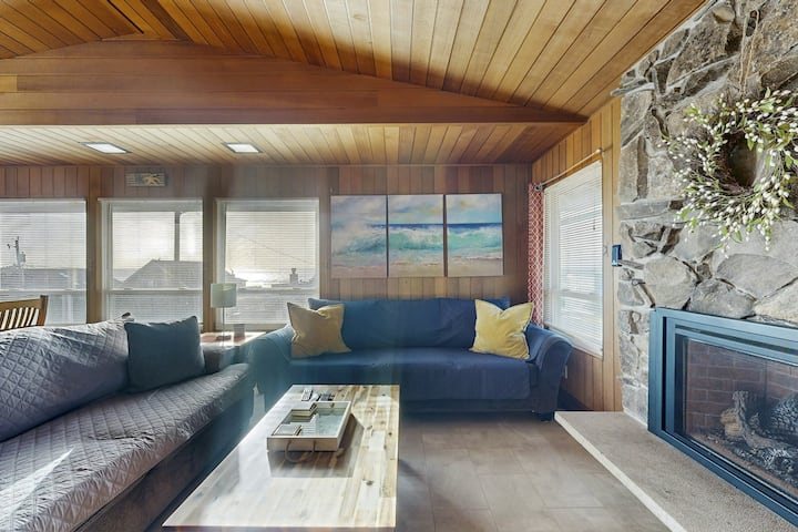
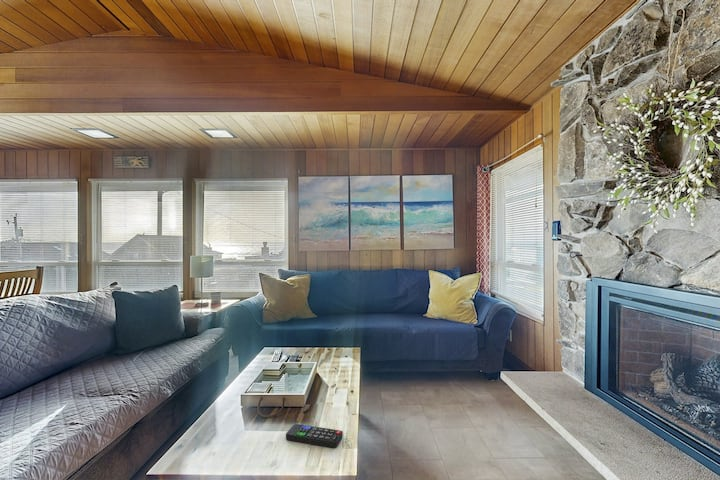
+ remote control (314, 434)
